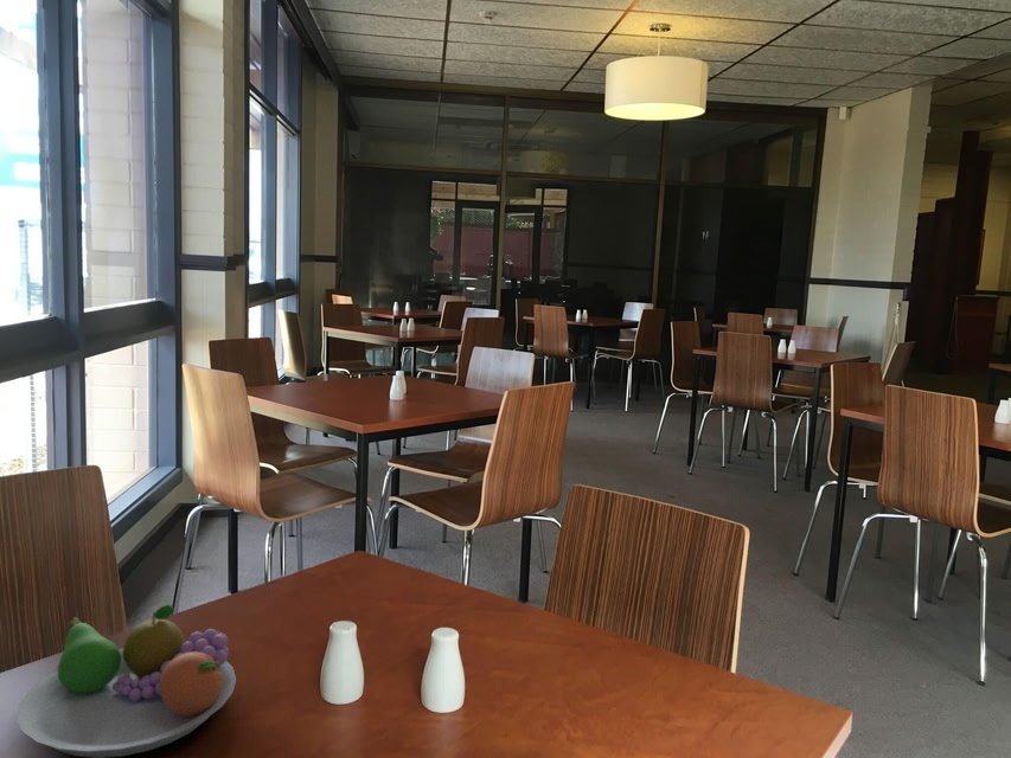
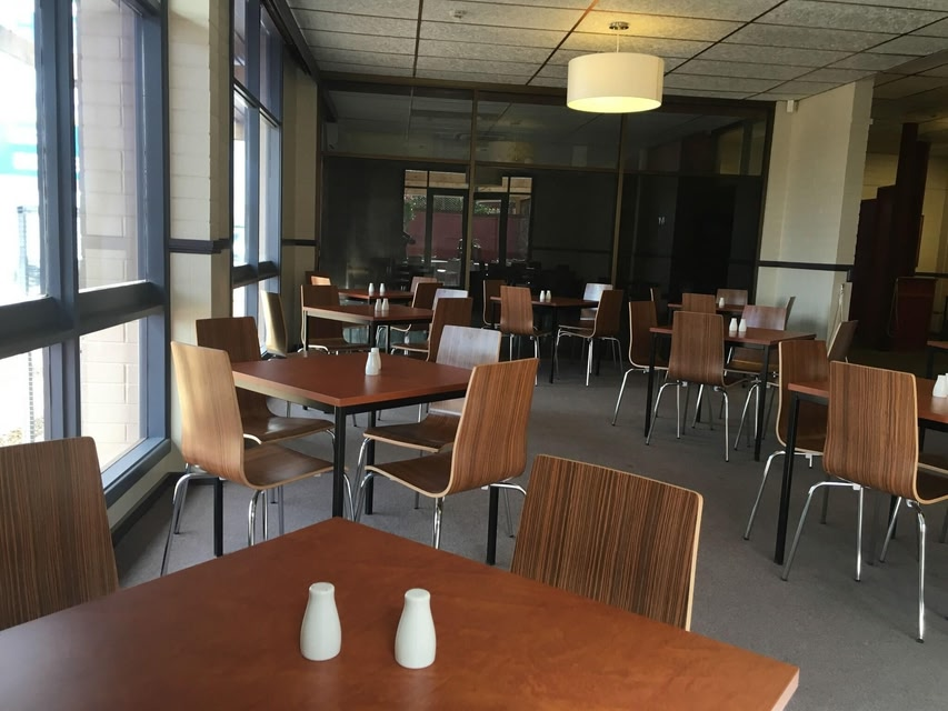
- fruit bowl (129, 669)
